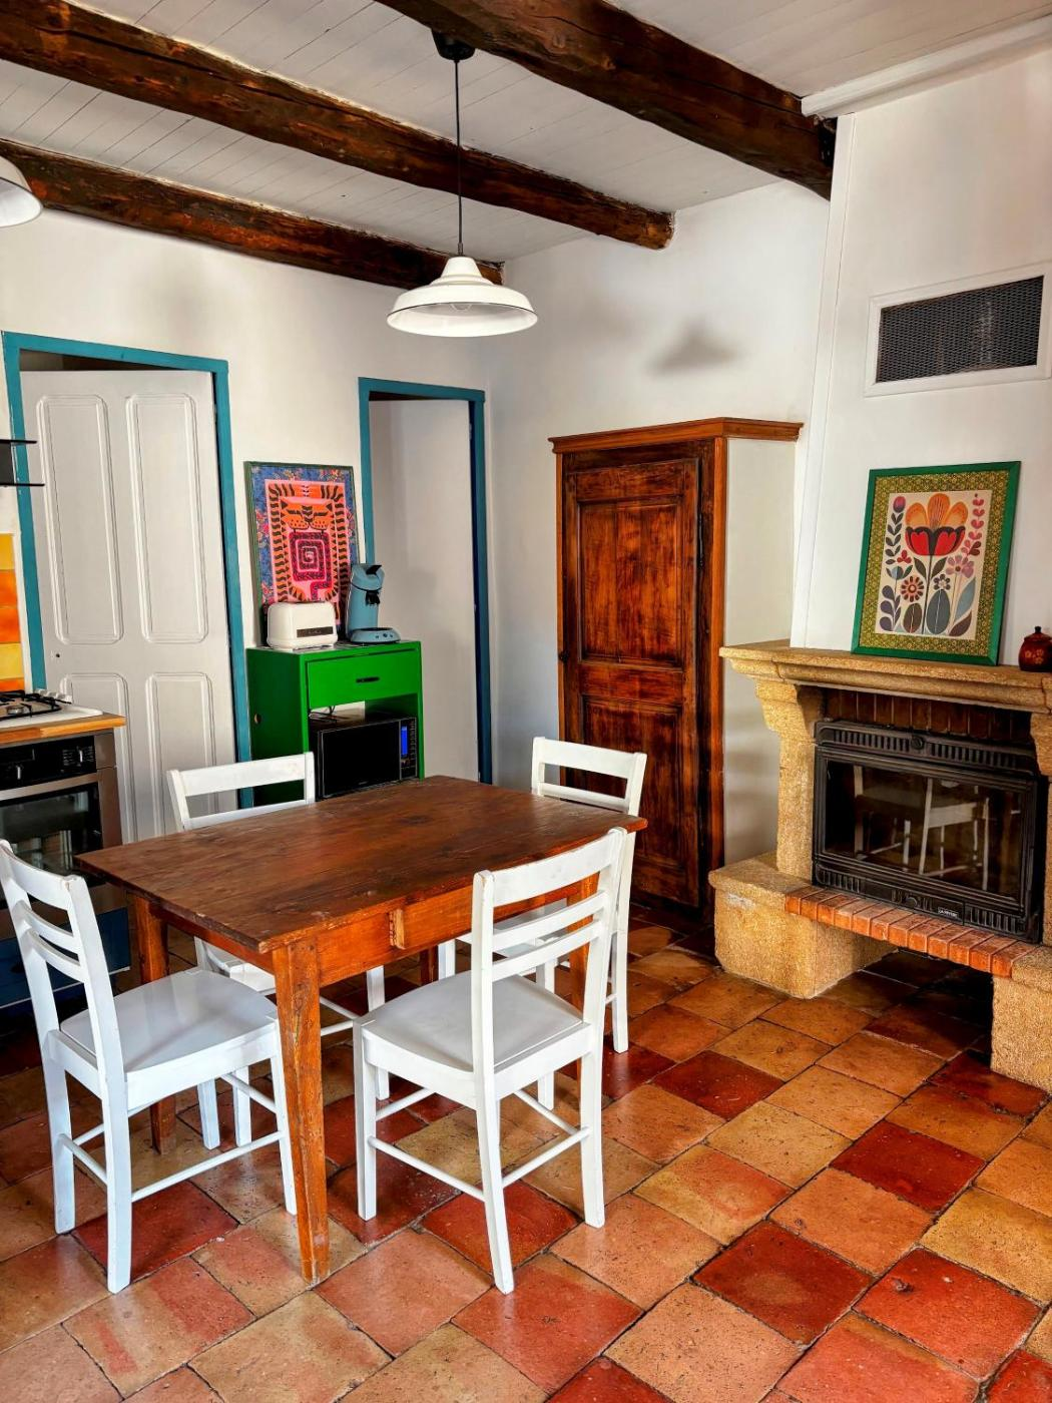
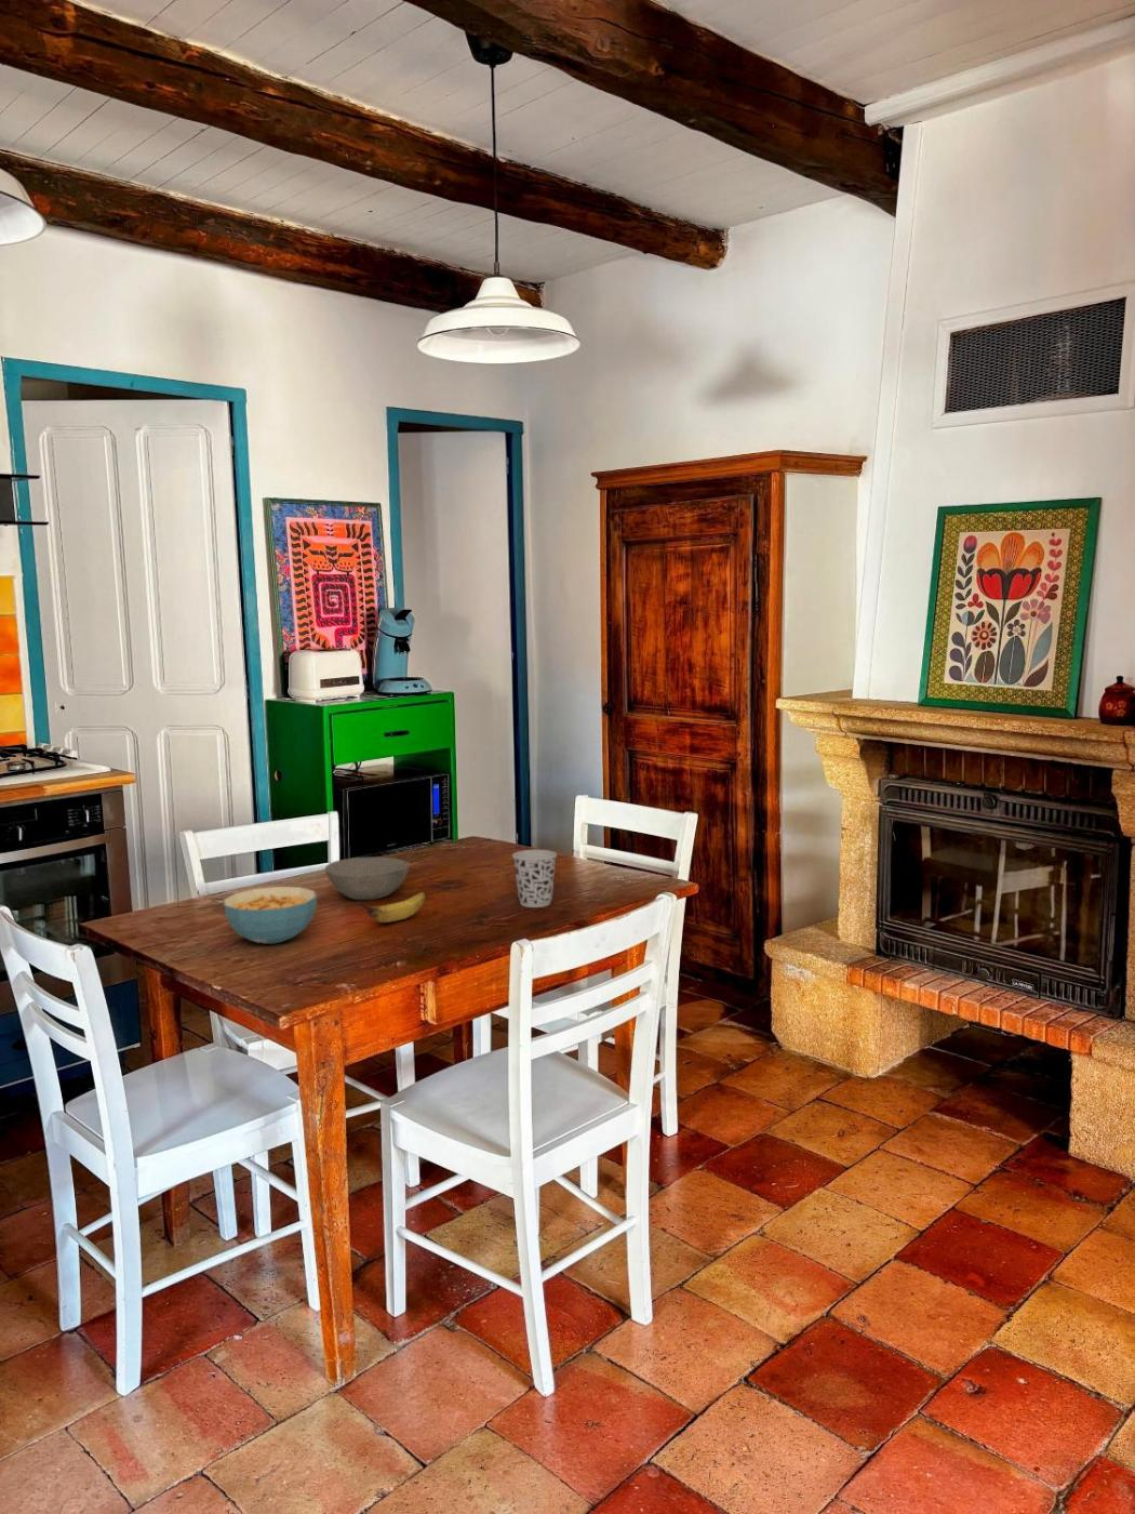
+ bowl (367, 880)
+ cup (534, 879)
+ cereal bowl (272, 919)
+ banana (393, 906)
